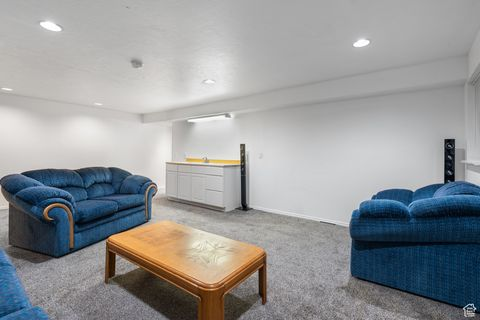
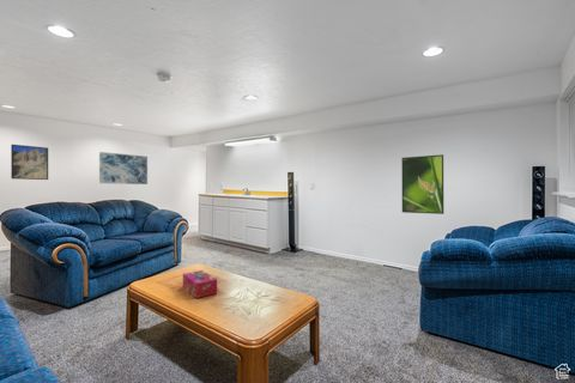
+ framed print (422, 184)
+ wall art (125, 169)
+ tissue box (199, 282)
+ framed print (30, 162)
